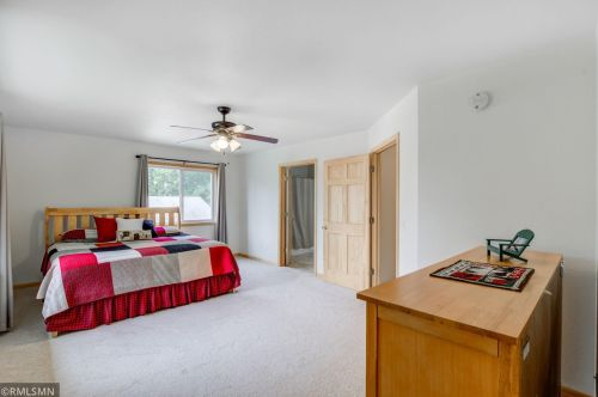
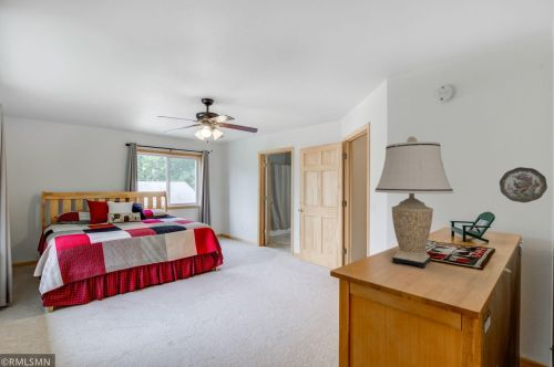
+ table lamp (411, 199)
+ decorative plate (522, 185)
